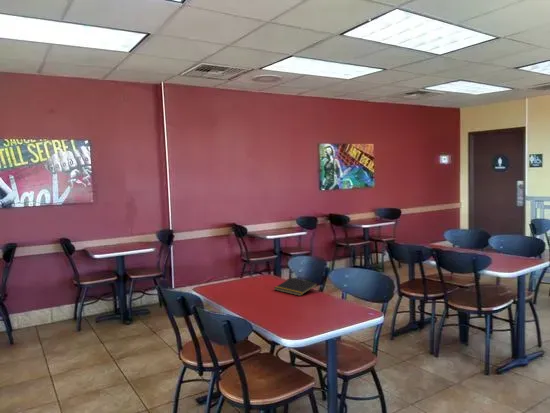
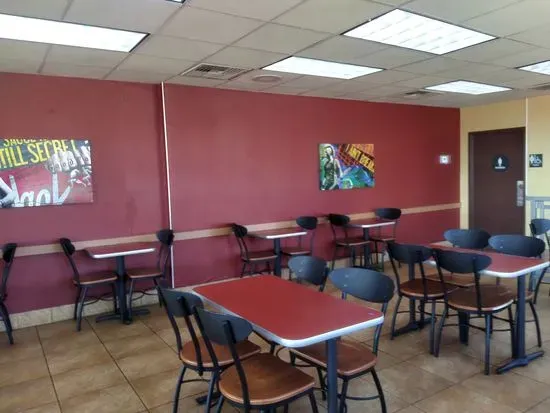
- notepad (295, 286)
